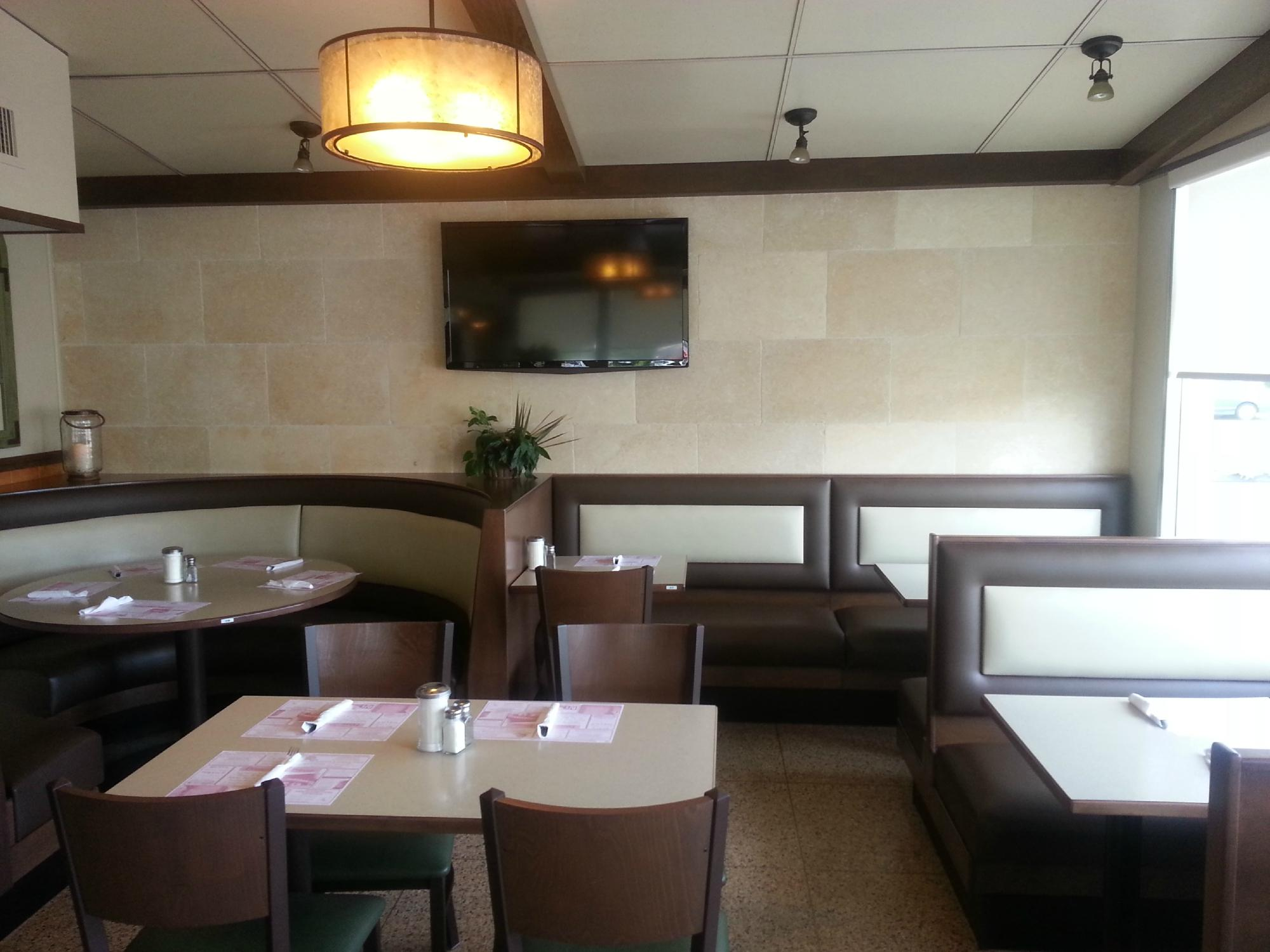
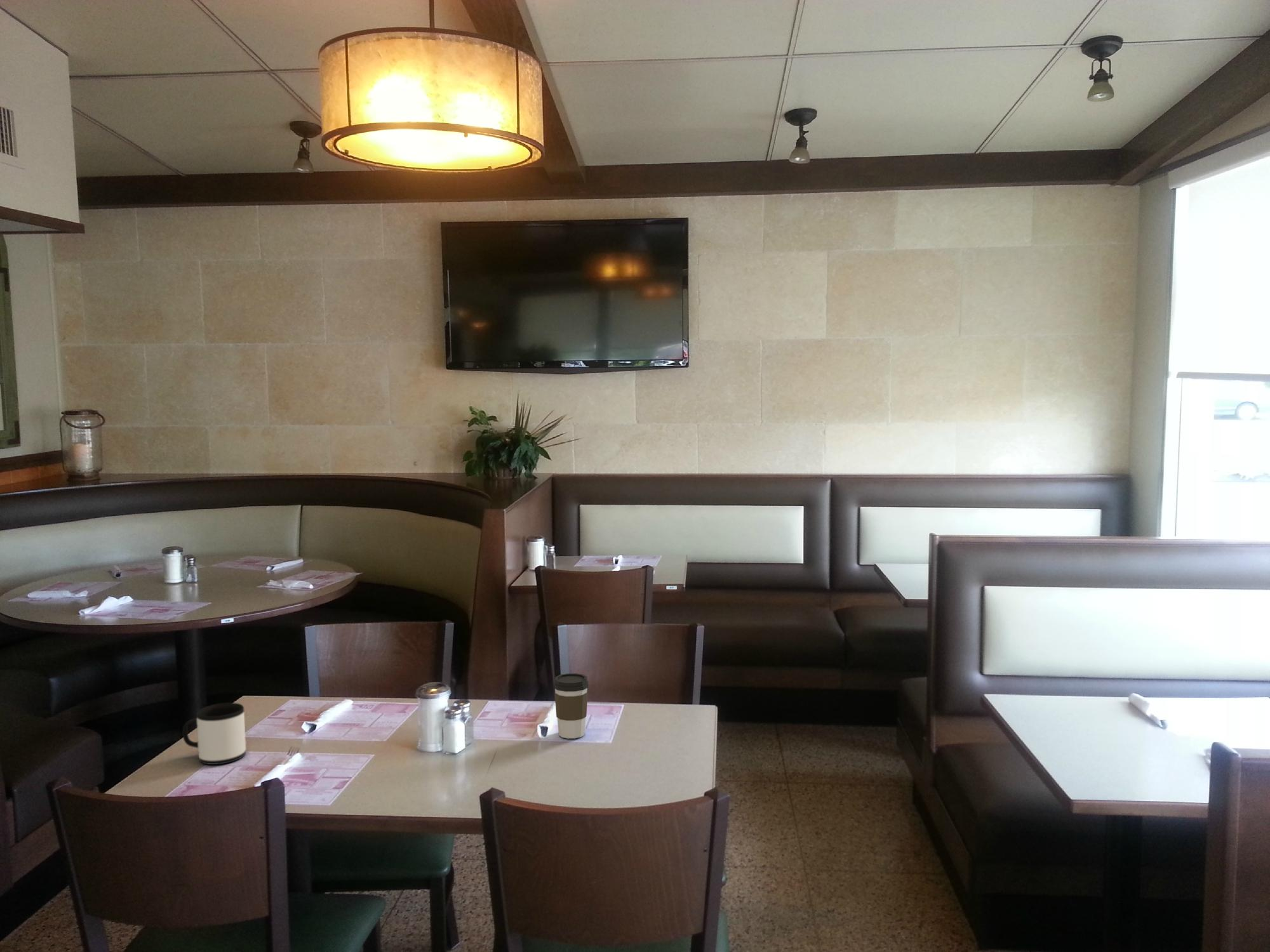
+ coffee cup (571, 706)
+ mug (213, 732)
